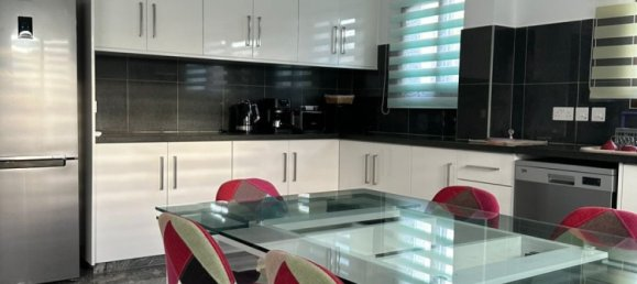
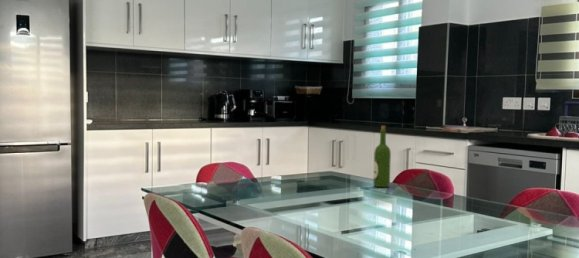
+ wine bottle (382, 156)
